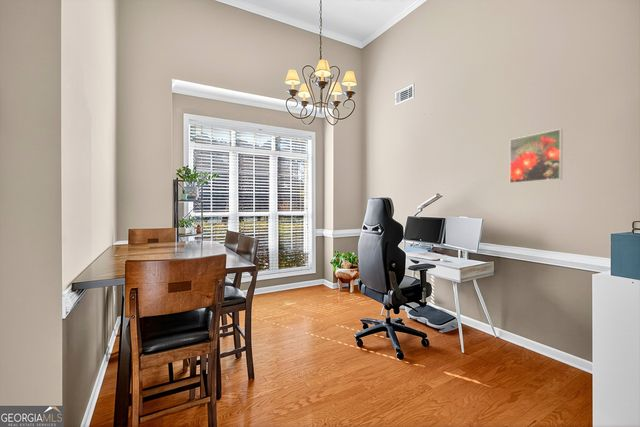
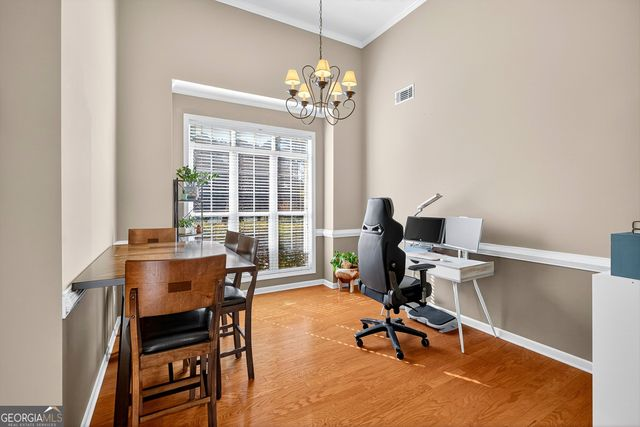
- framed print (534, 158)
